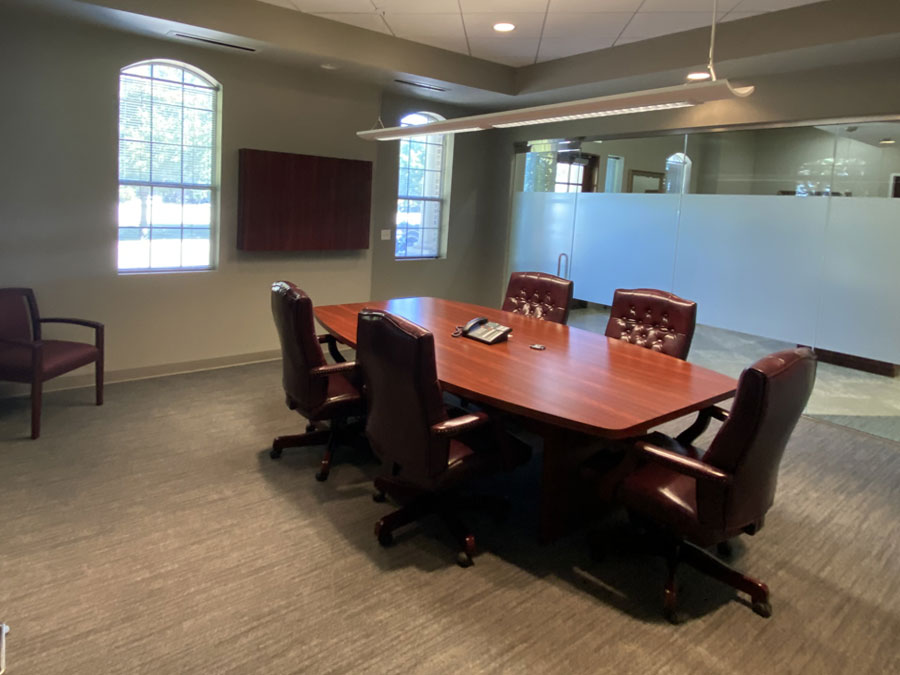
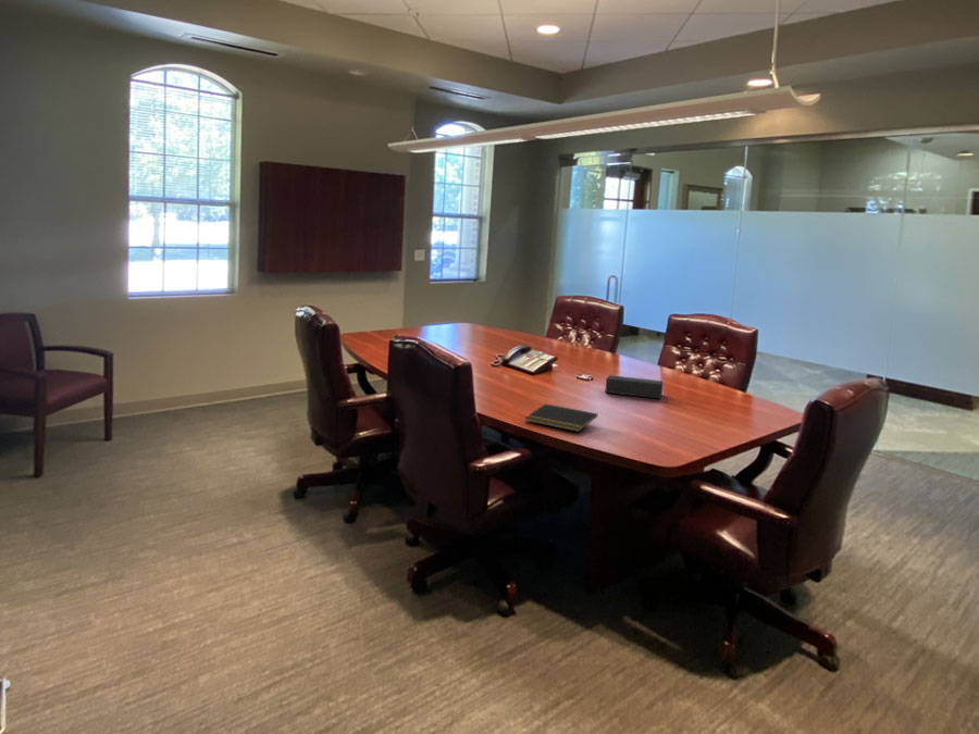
+ speaker (634, 386)
+ notepad (560, 416)
